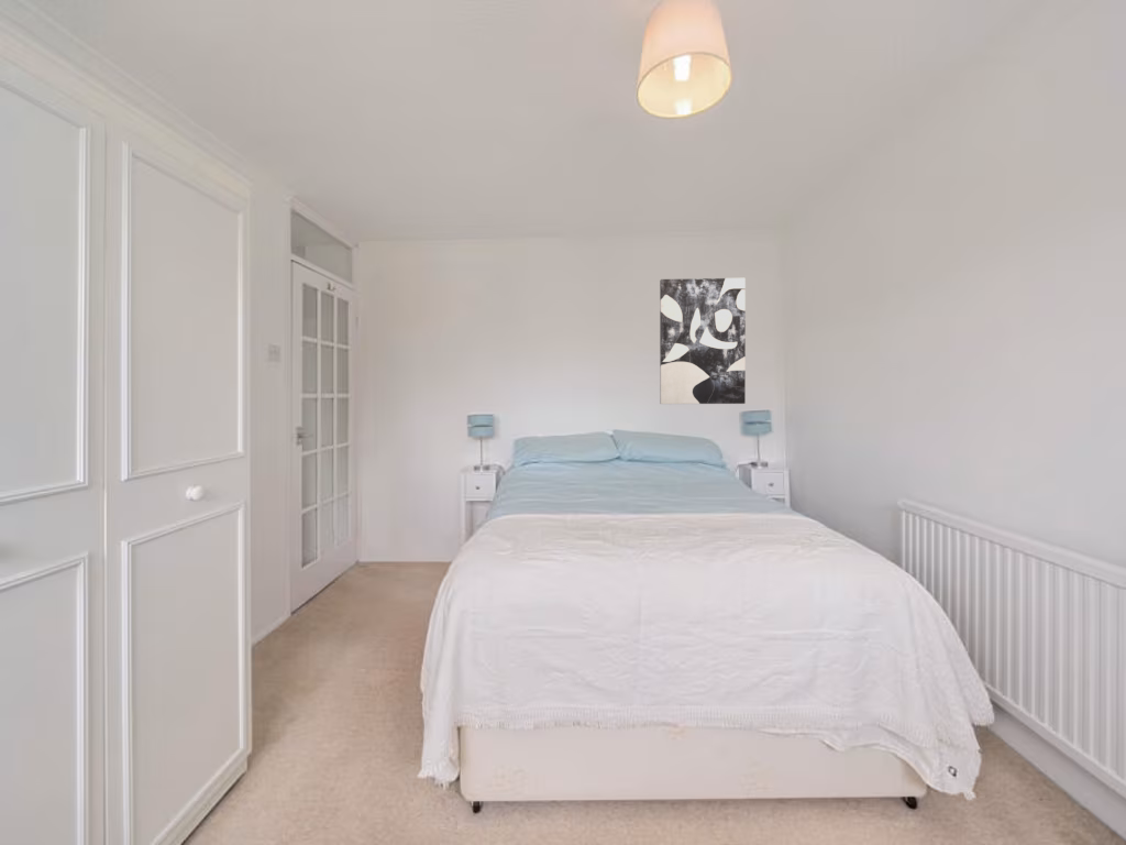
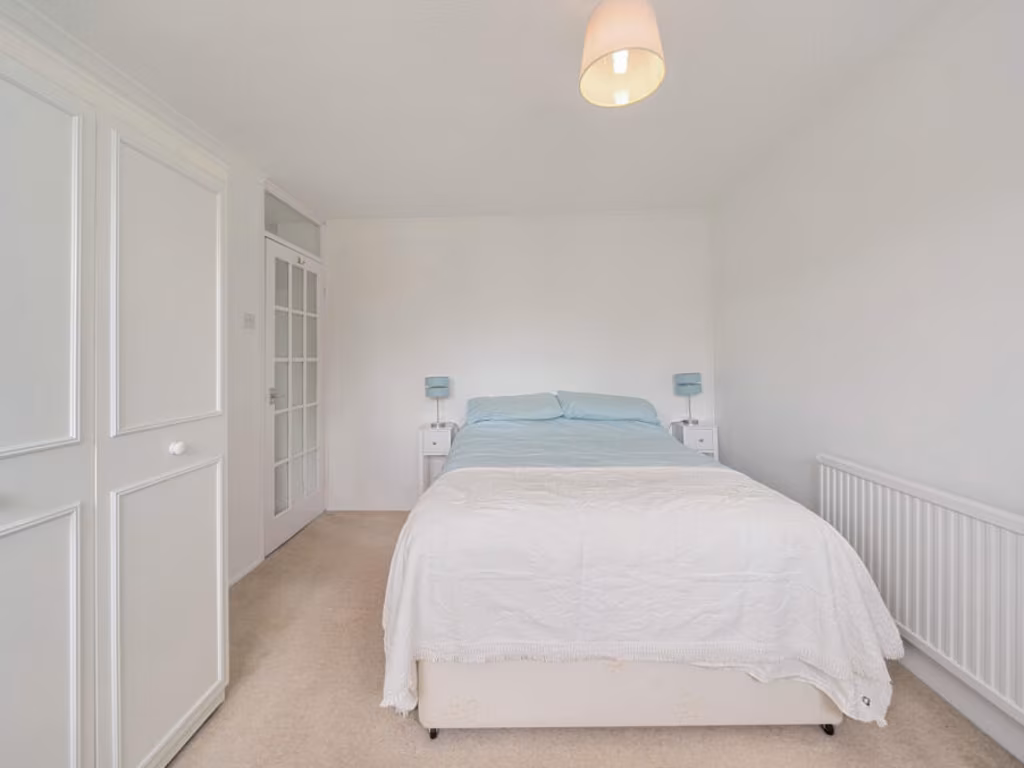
- wall art (702, 341)
